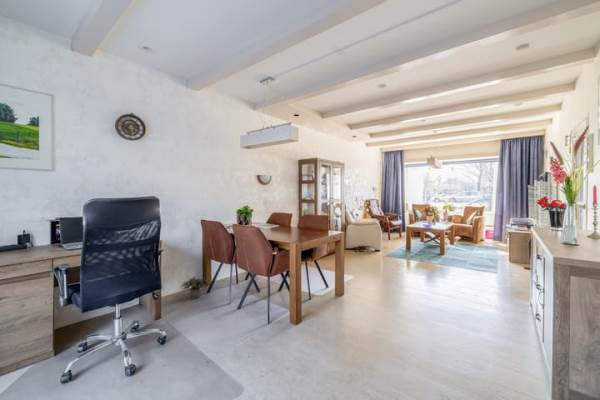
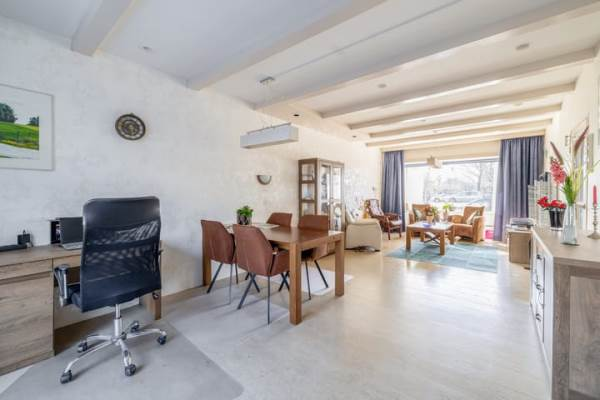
- potted plant (194, 287)
